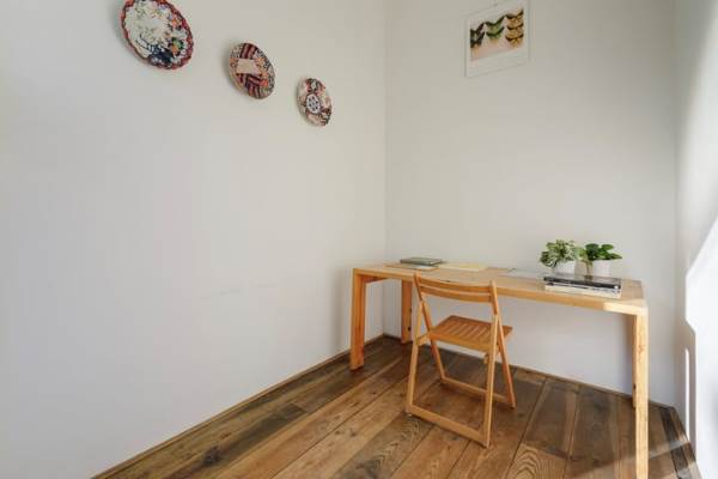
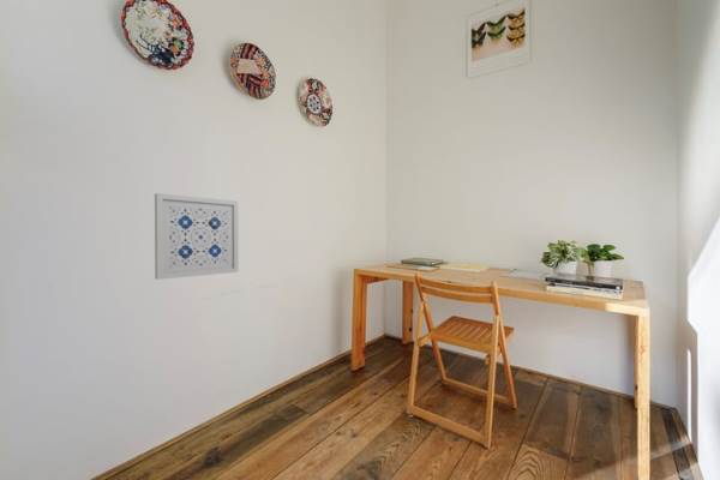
+ wall art (199, 236)
